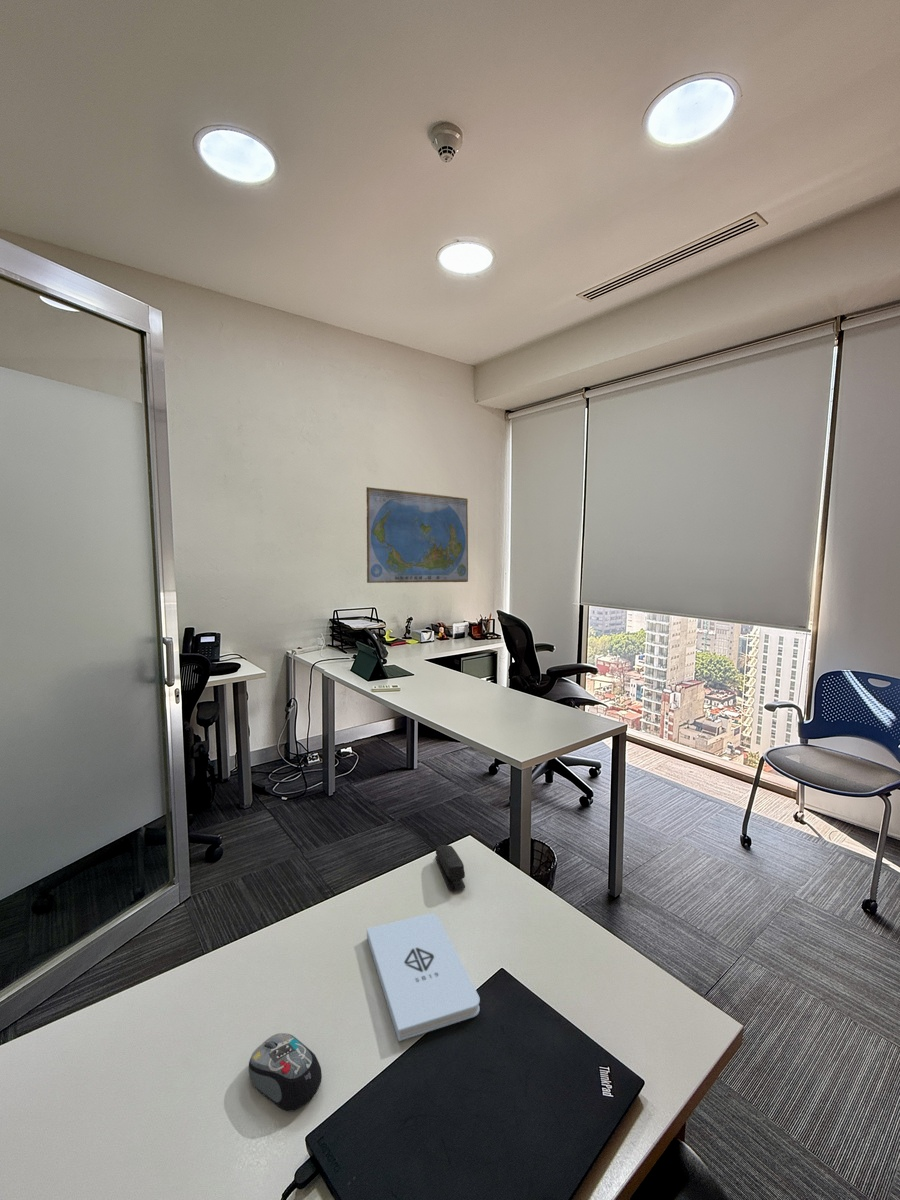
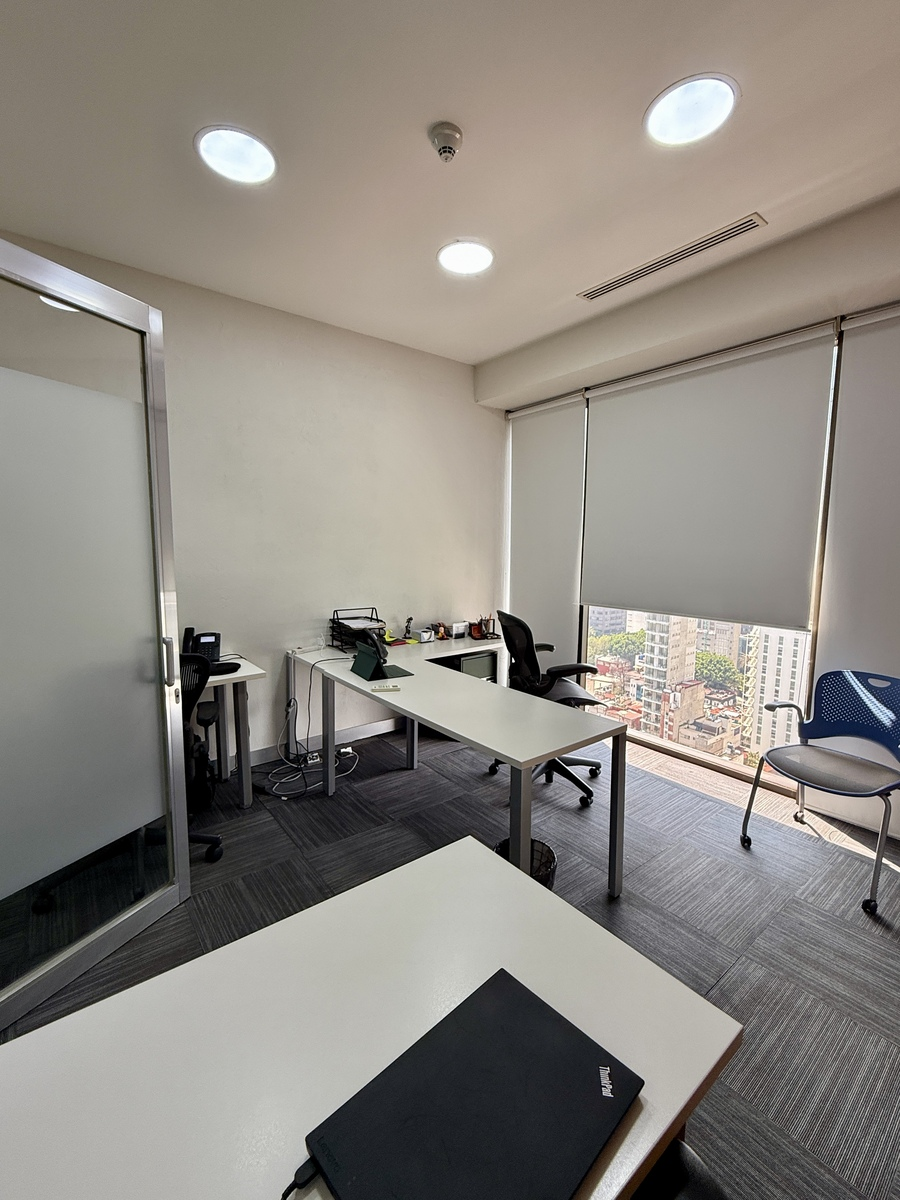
- world map (421, 538)
- notepad (419, 967)
- stapler (449, 861)
- computer mouse (285, 1064)
